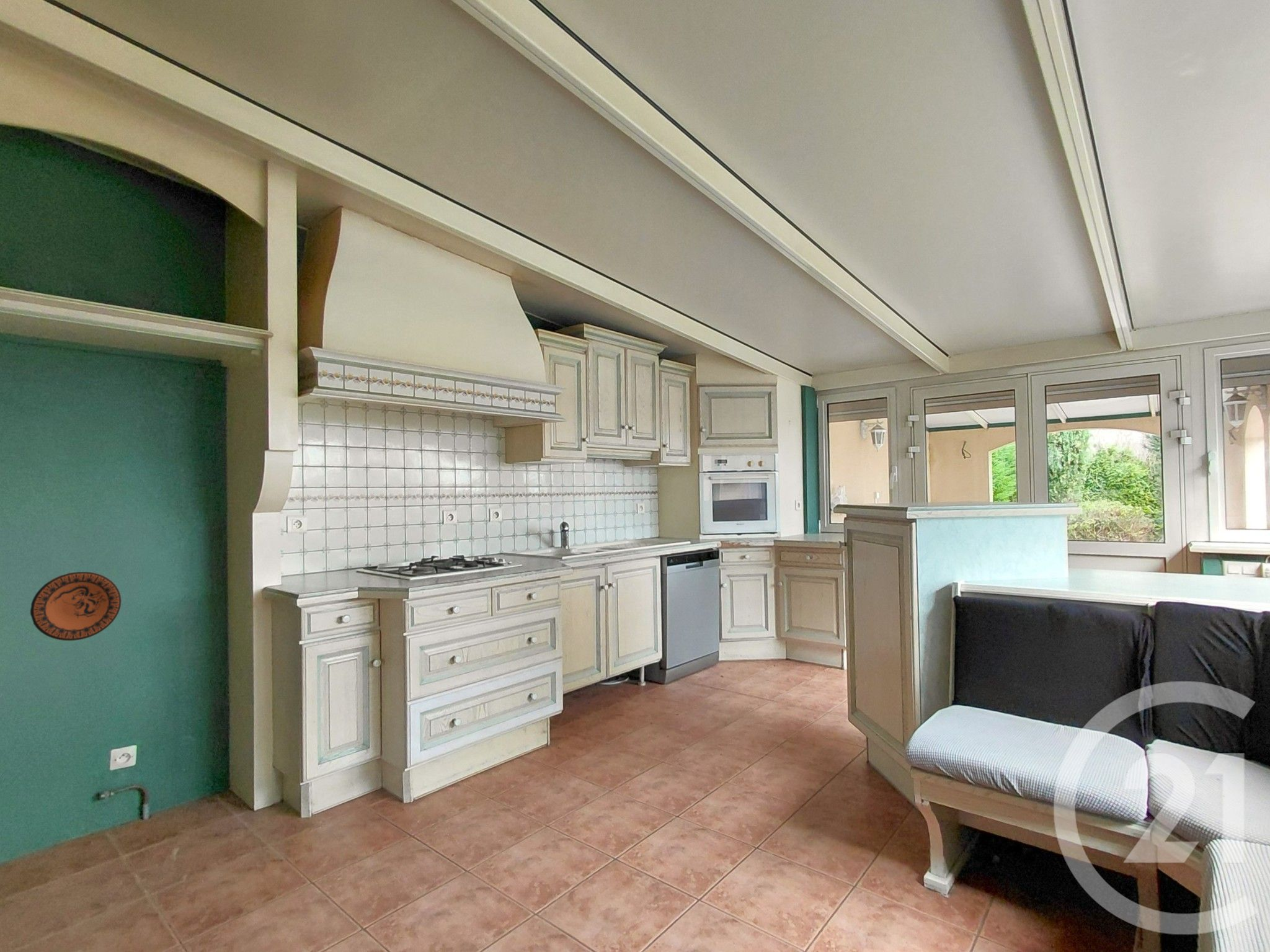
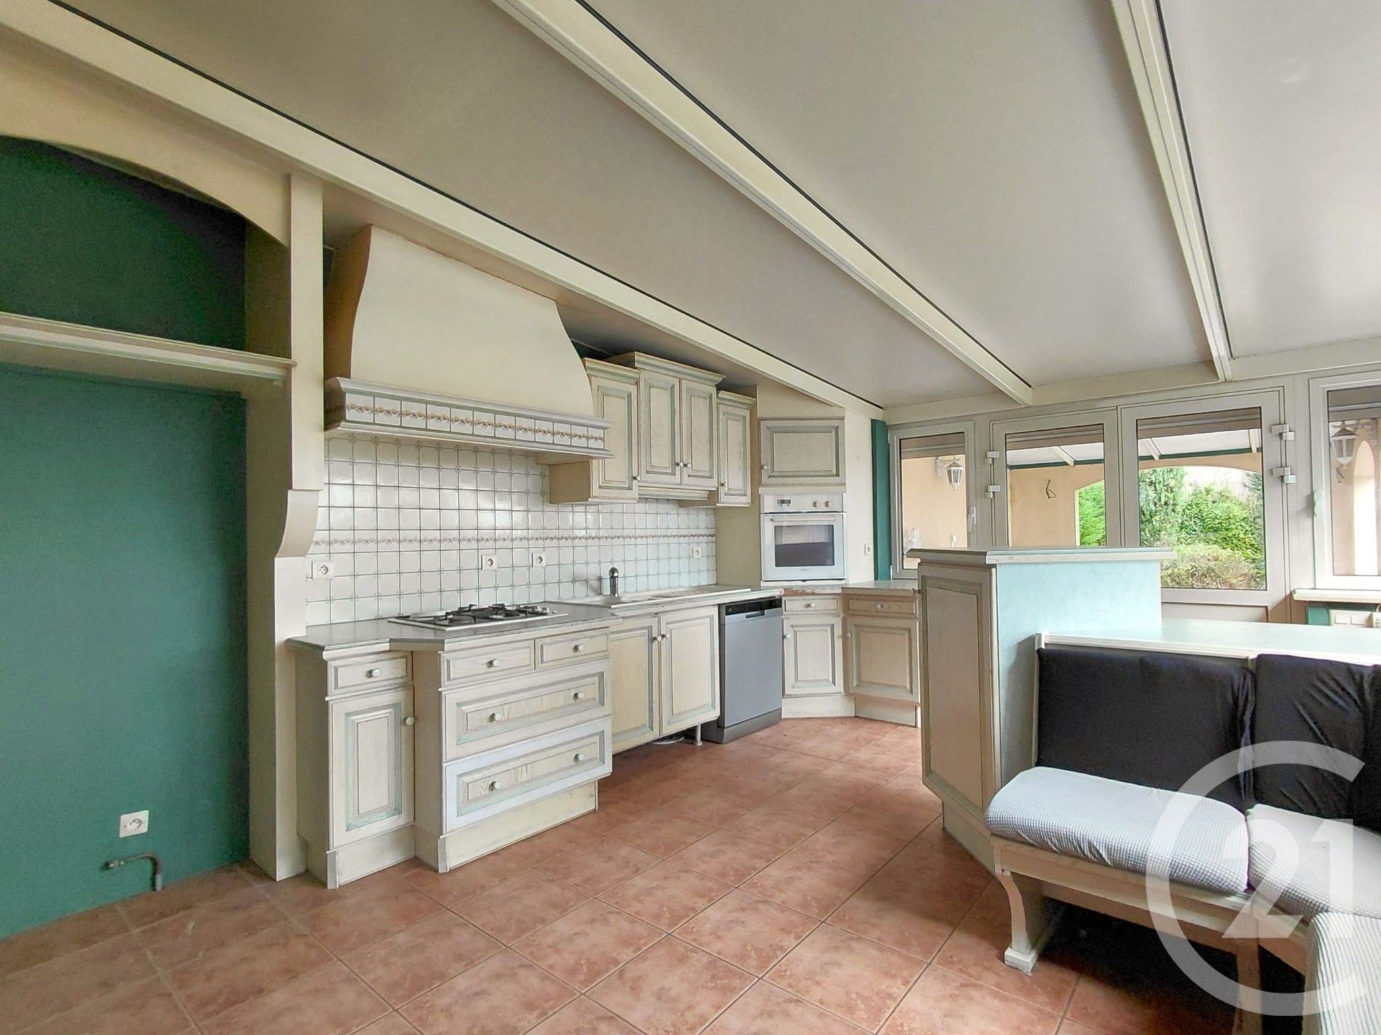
- decorative plate (77, 605)
